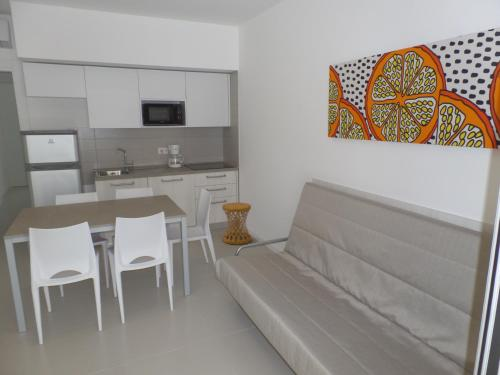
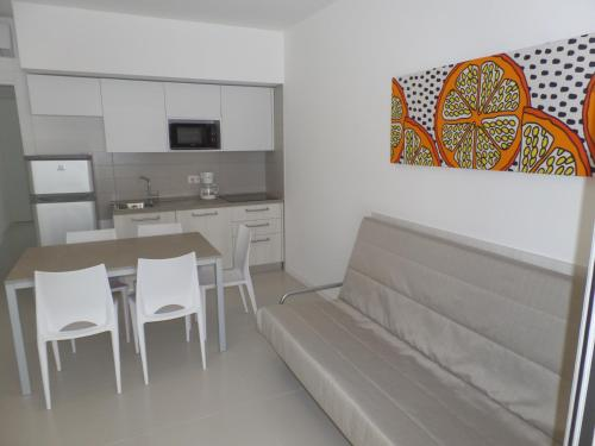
- side table (236, 222)
